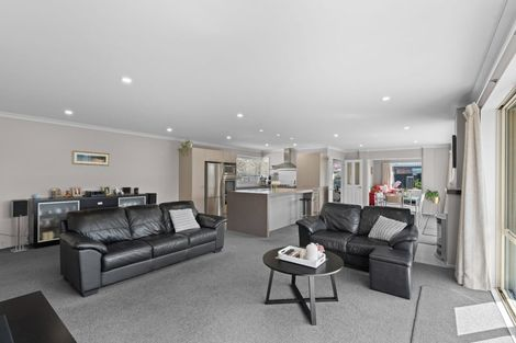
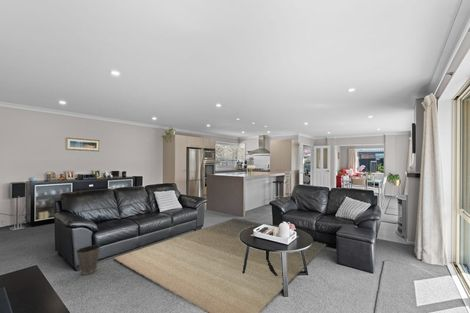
+ rug (235, 247)
+ waste basket (88, 260)
